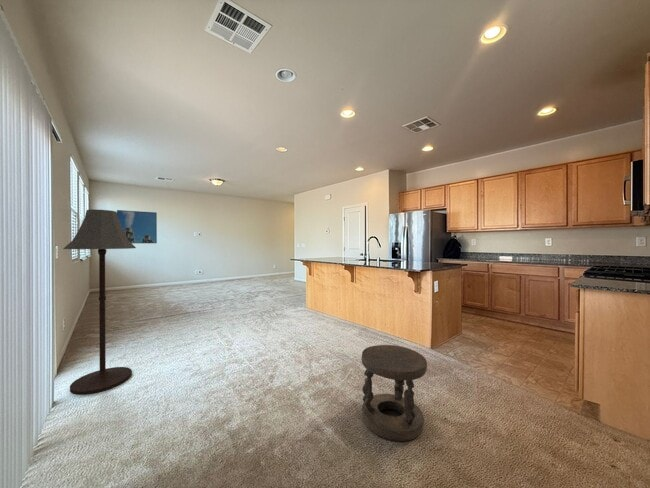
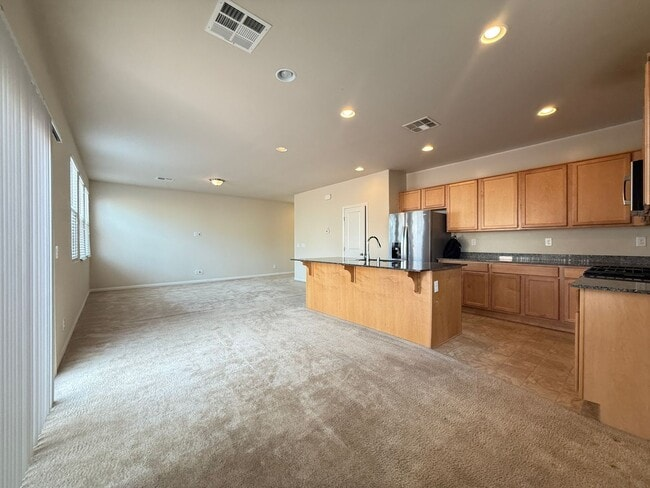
- stool (394, 387)
- floor lamp (102, 296)
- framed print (137, 227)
